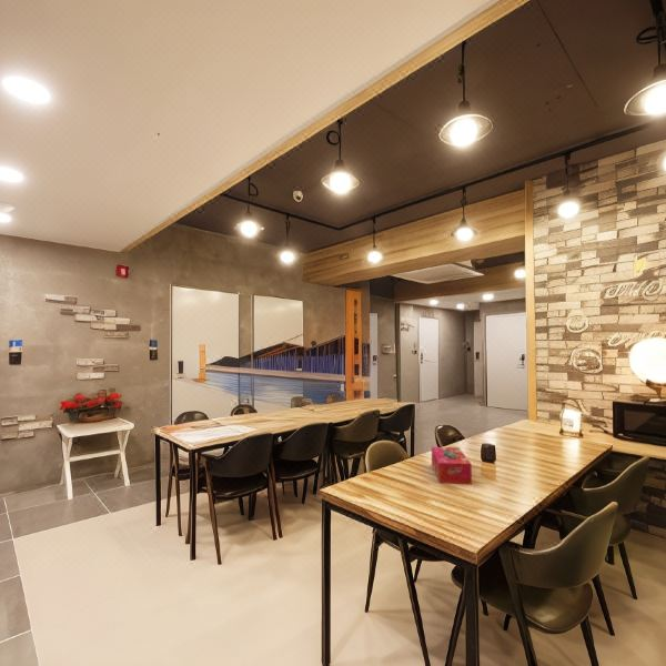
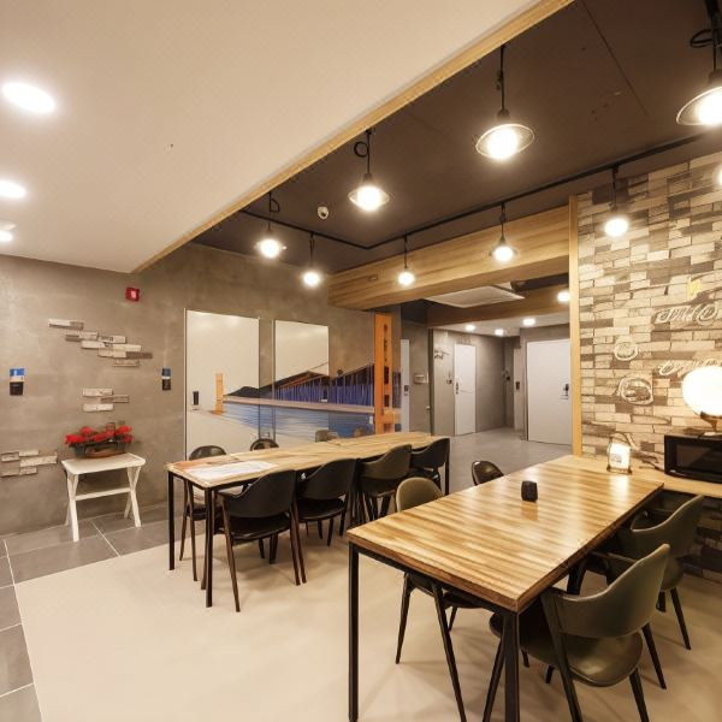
- tissue box (450, 464)
